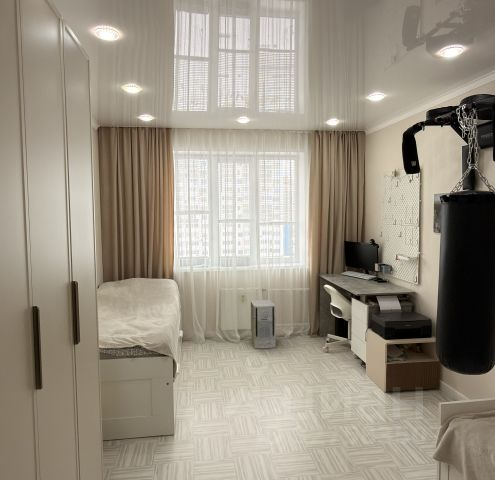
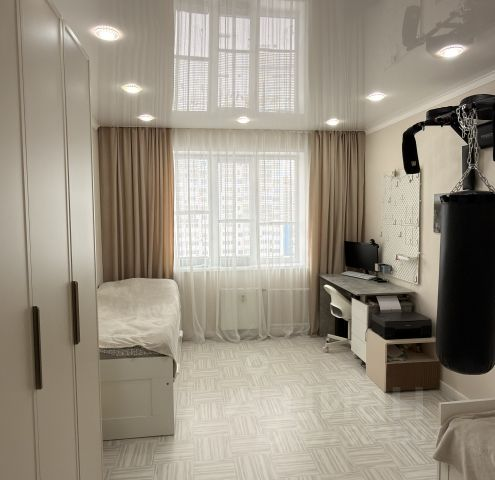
- air purifier (262, 323)
